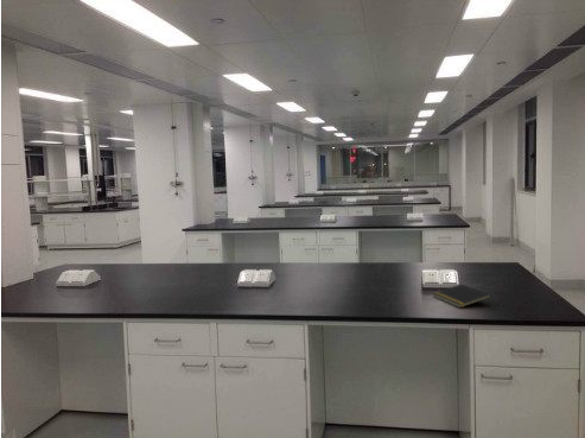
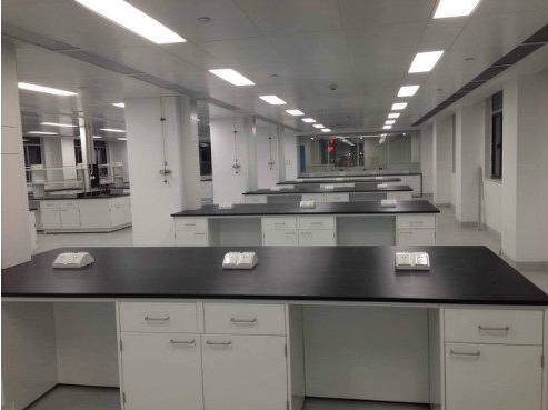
- notepad (460, 294)
